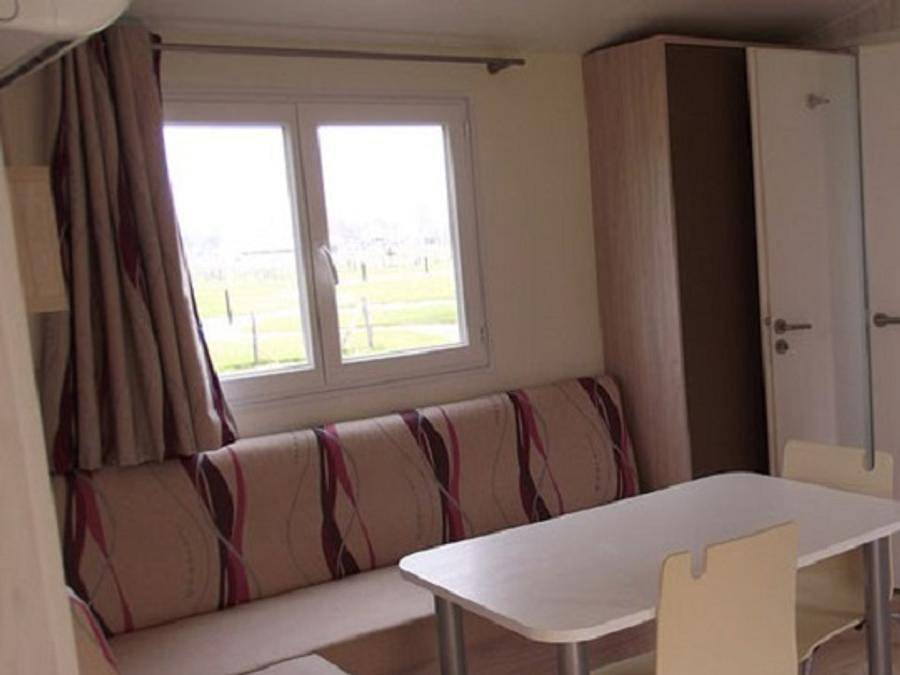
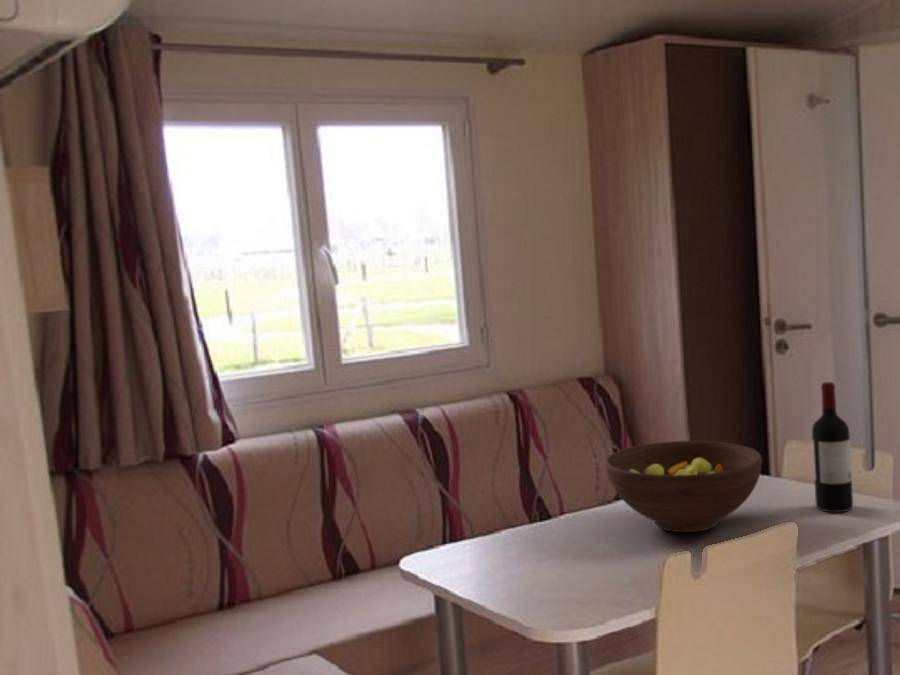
+ fruit bowl (684, 491)
+ wine bottle (831, 446)
